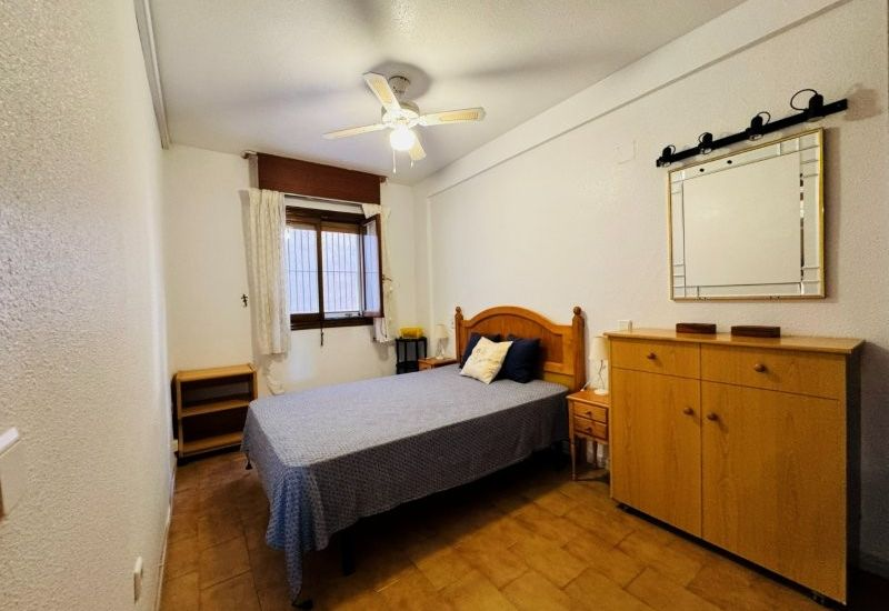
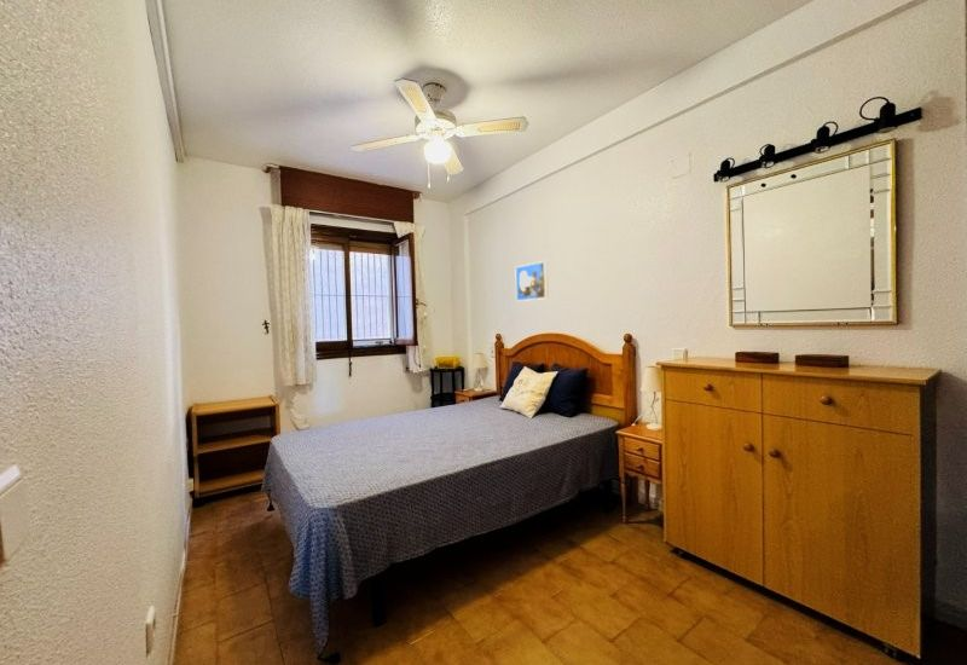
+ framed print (531, 282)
